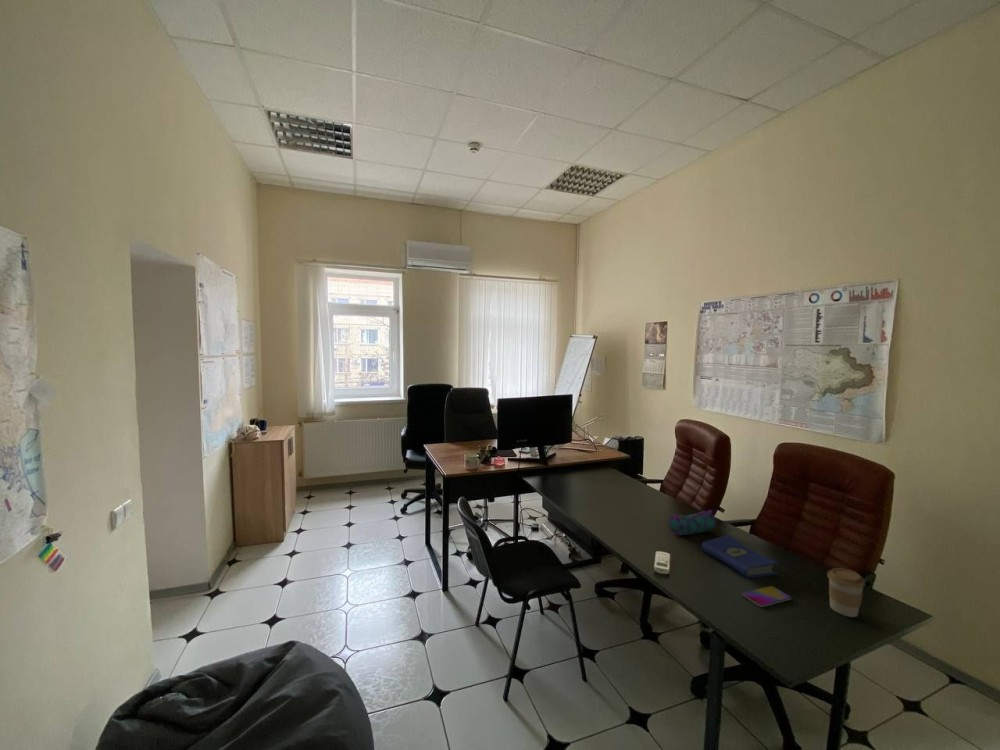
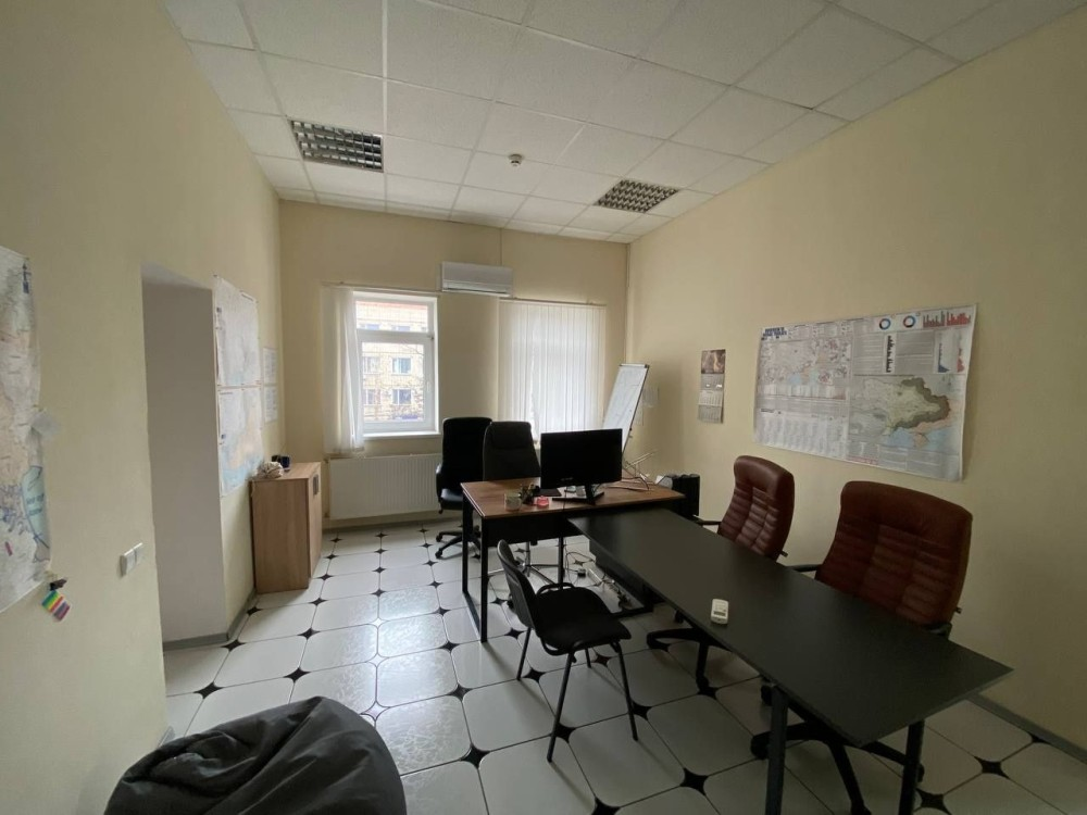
- pencil case (692, 522)
- coffee cup (844, 591)
- smartphone (766, 595)
- hardcover book (736, 555)
